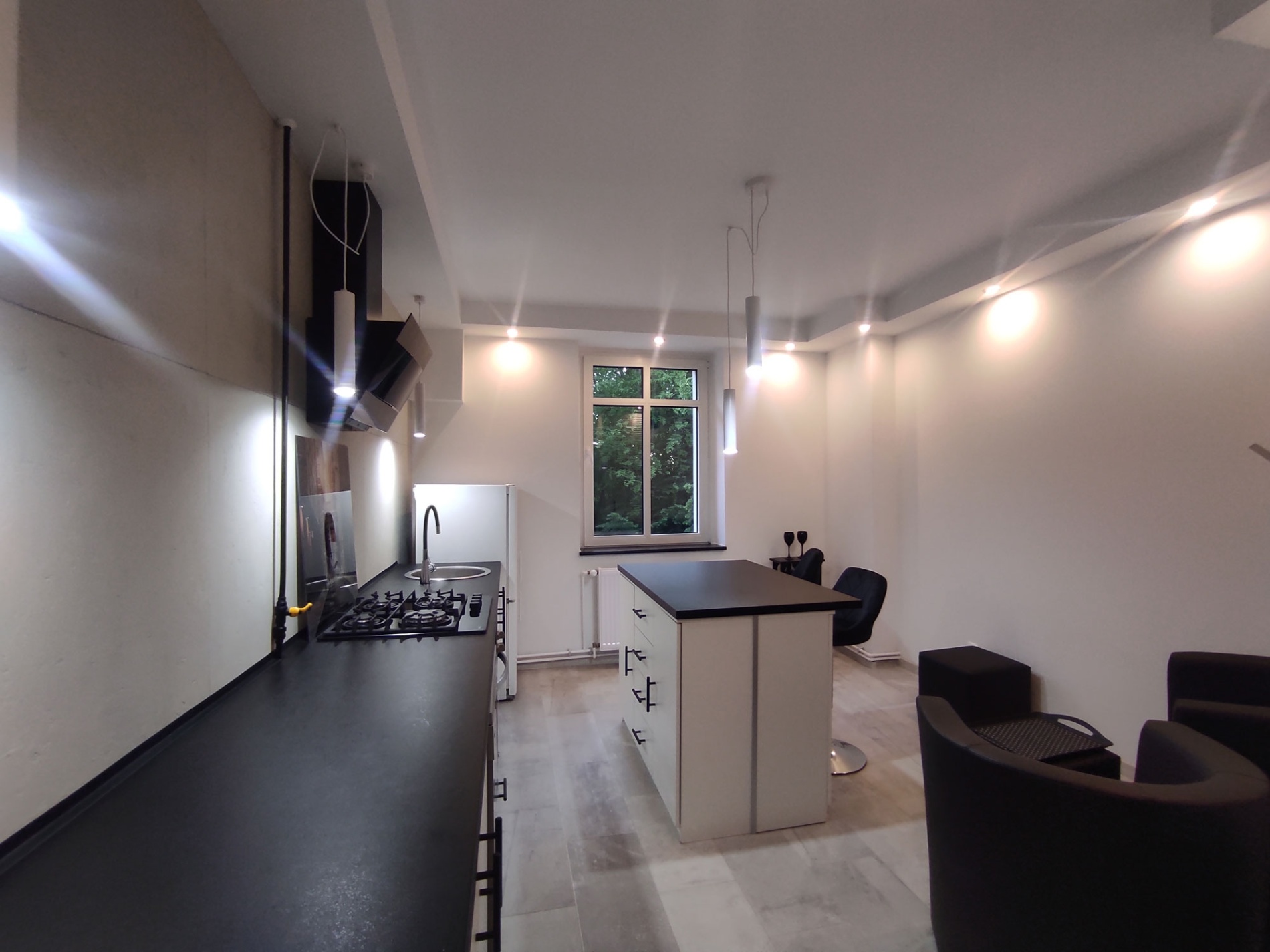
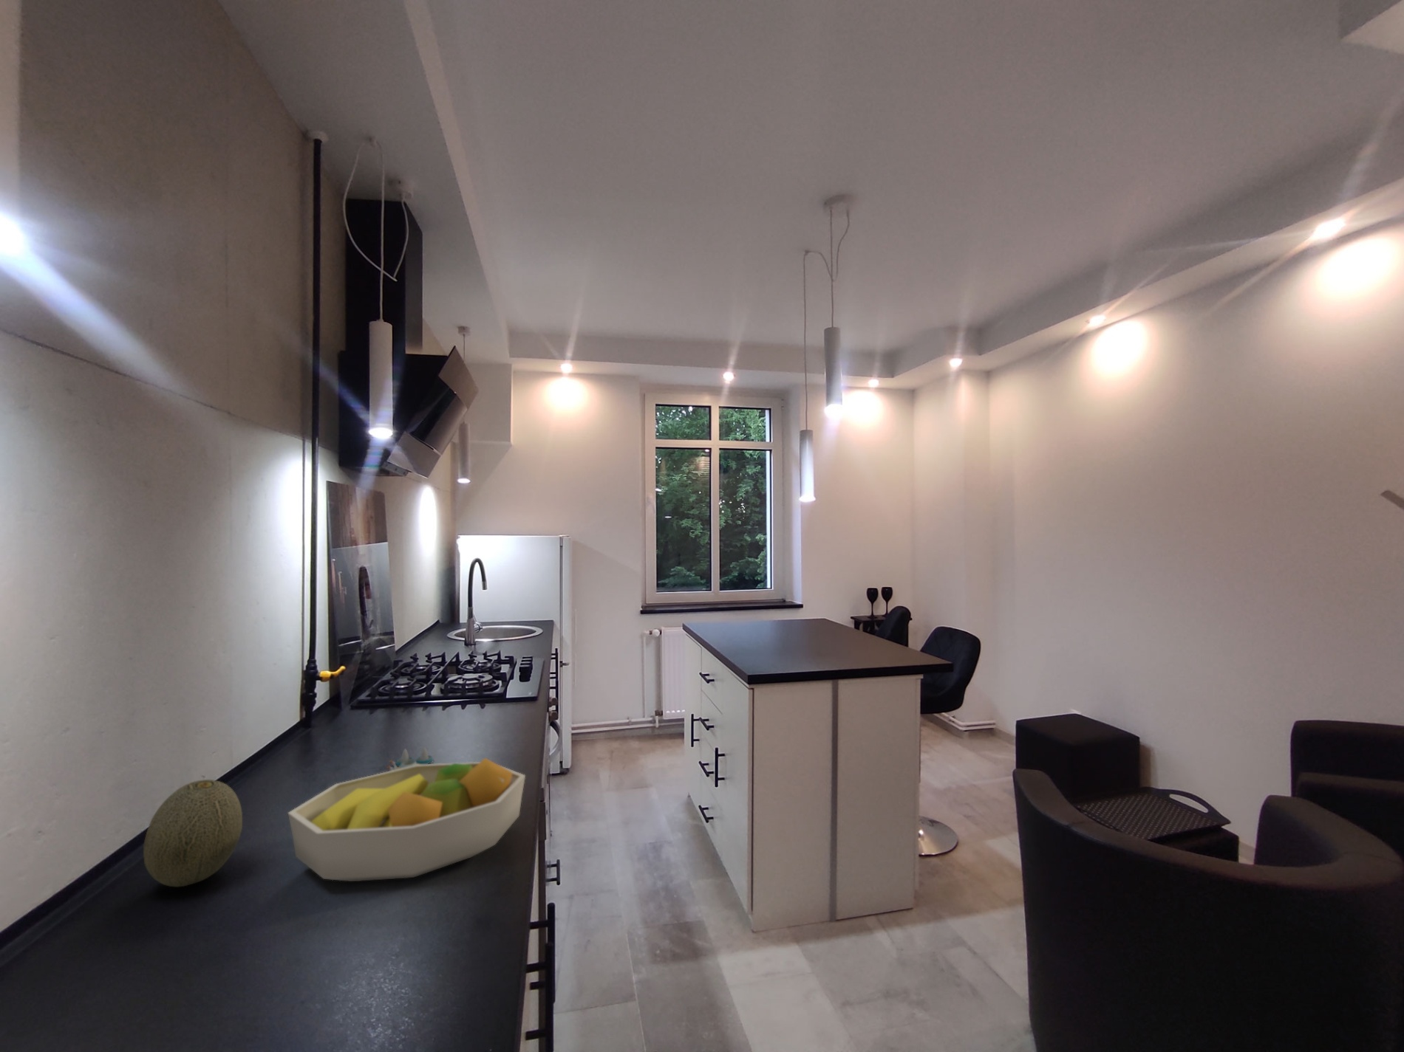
+ fruit (195, 831)
+ salt and pepper shaker set (409, 761)
+ fruit bowl (415, 808)
